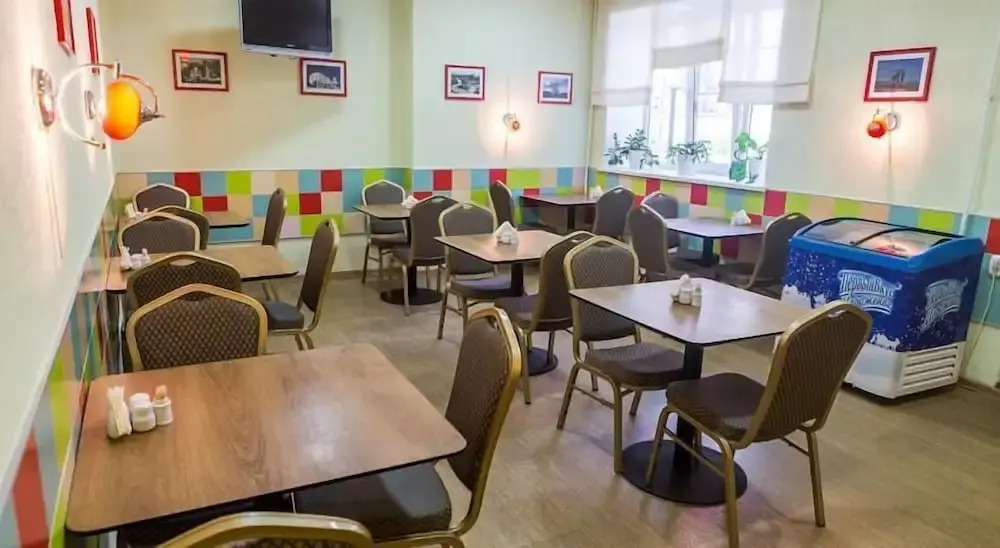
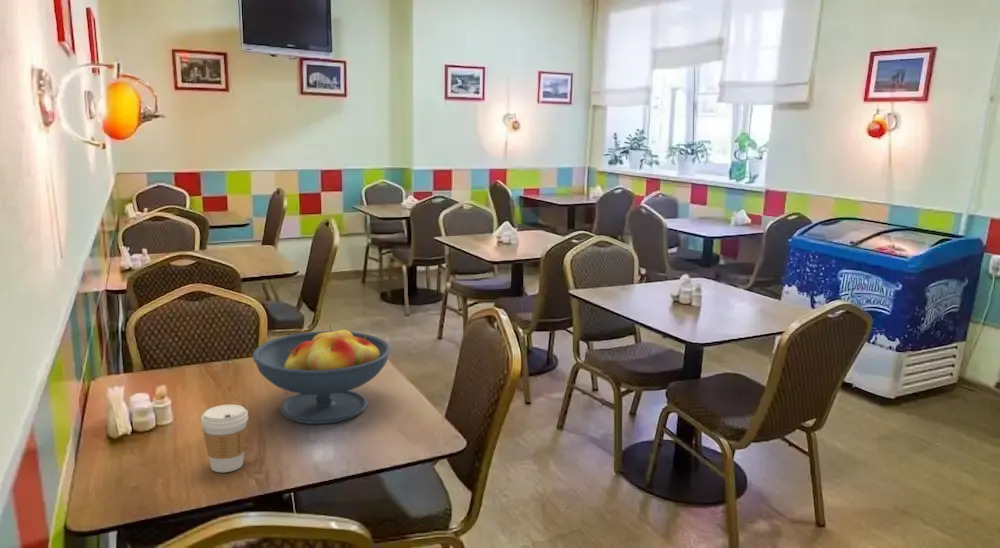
+ fruit bowl (323, 368)
+ coffee cup (225, 437)
